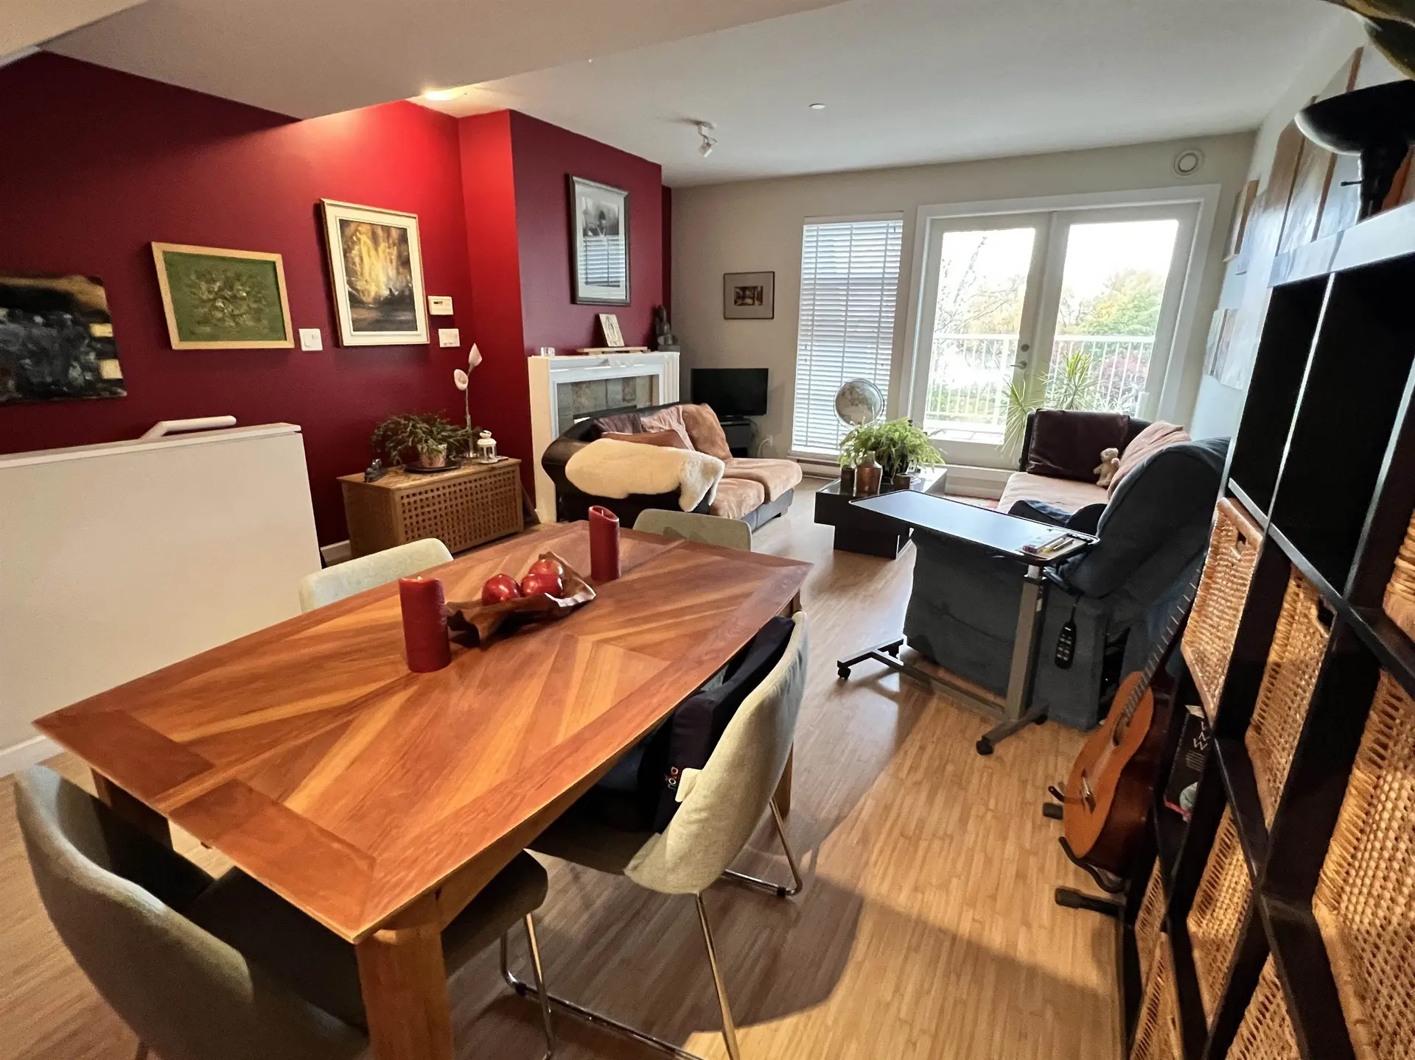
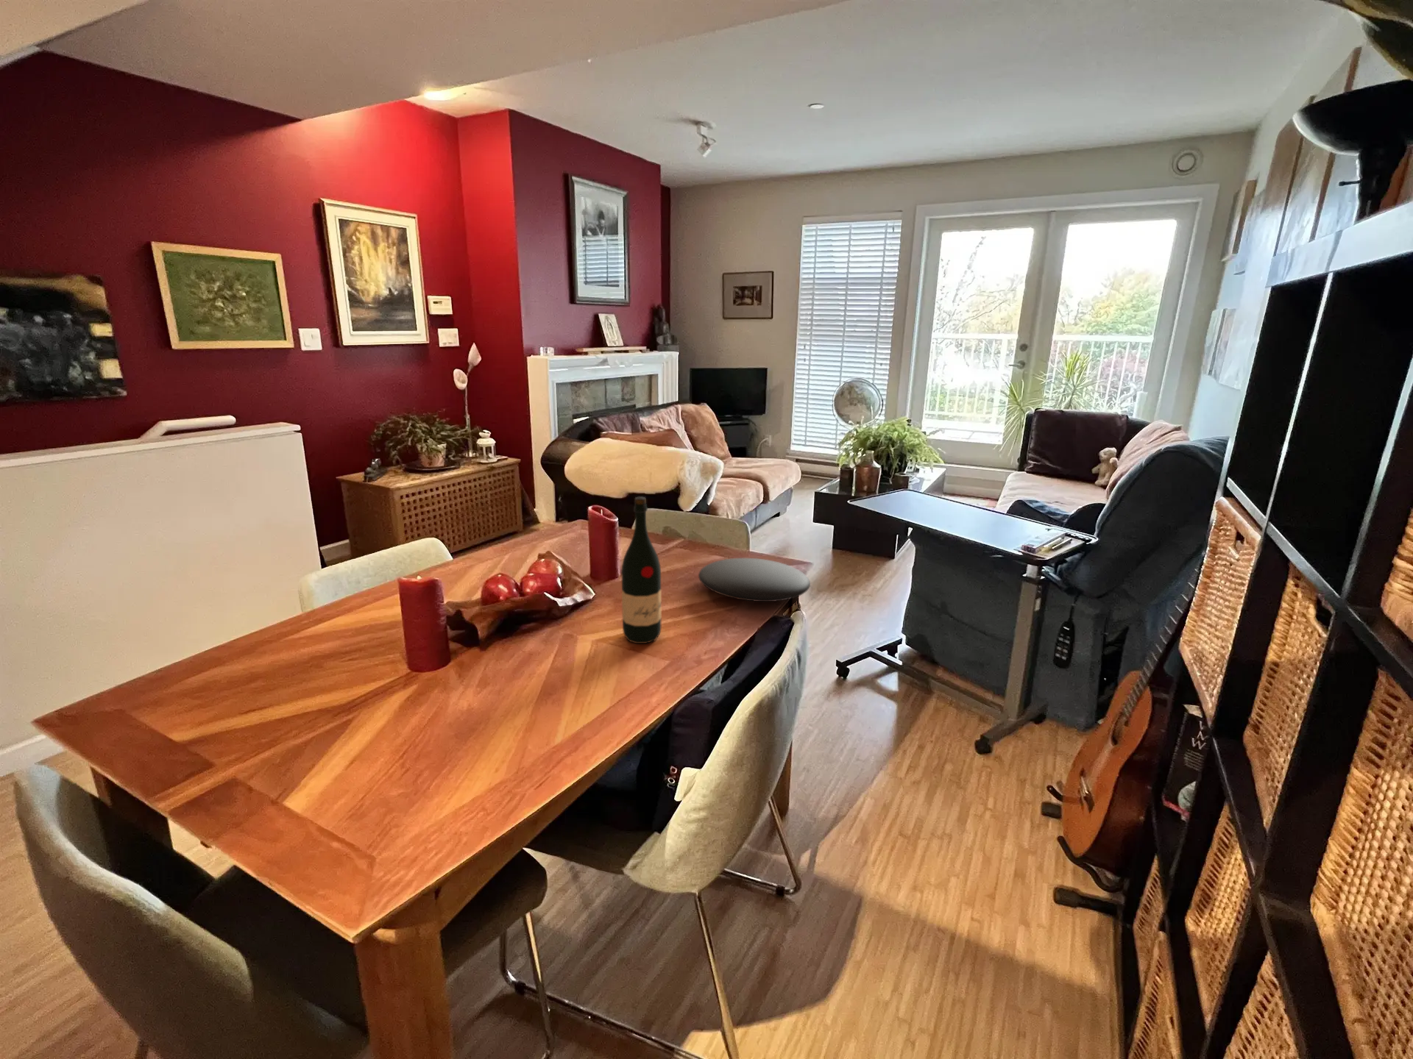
+ wine bottle (641, 568)
+ plate (753, 578)
